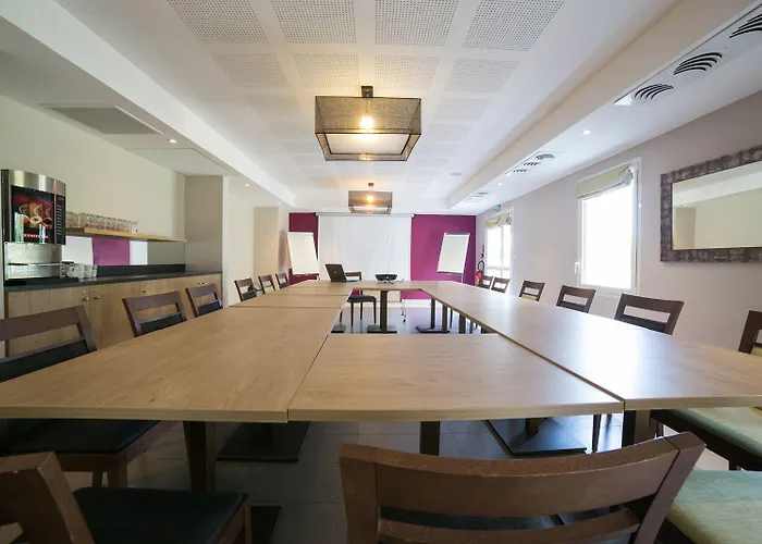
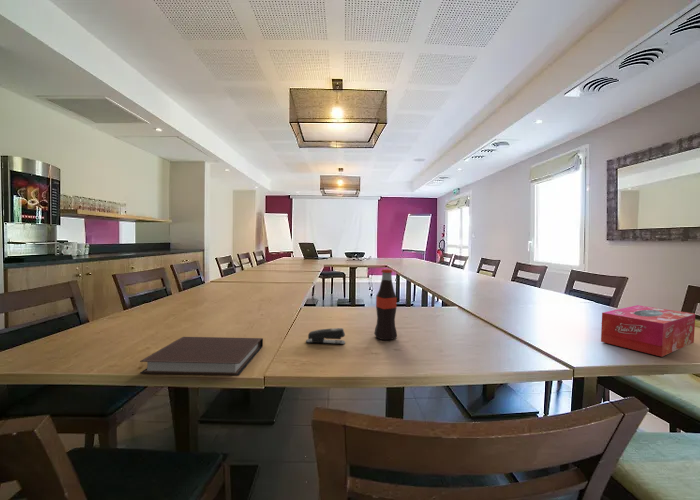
+ bottle (386, 303)
+ stapler (325, 335)
+ notebook (208, 353)
+ tissue box (648, 327)
